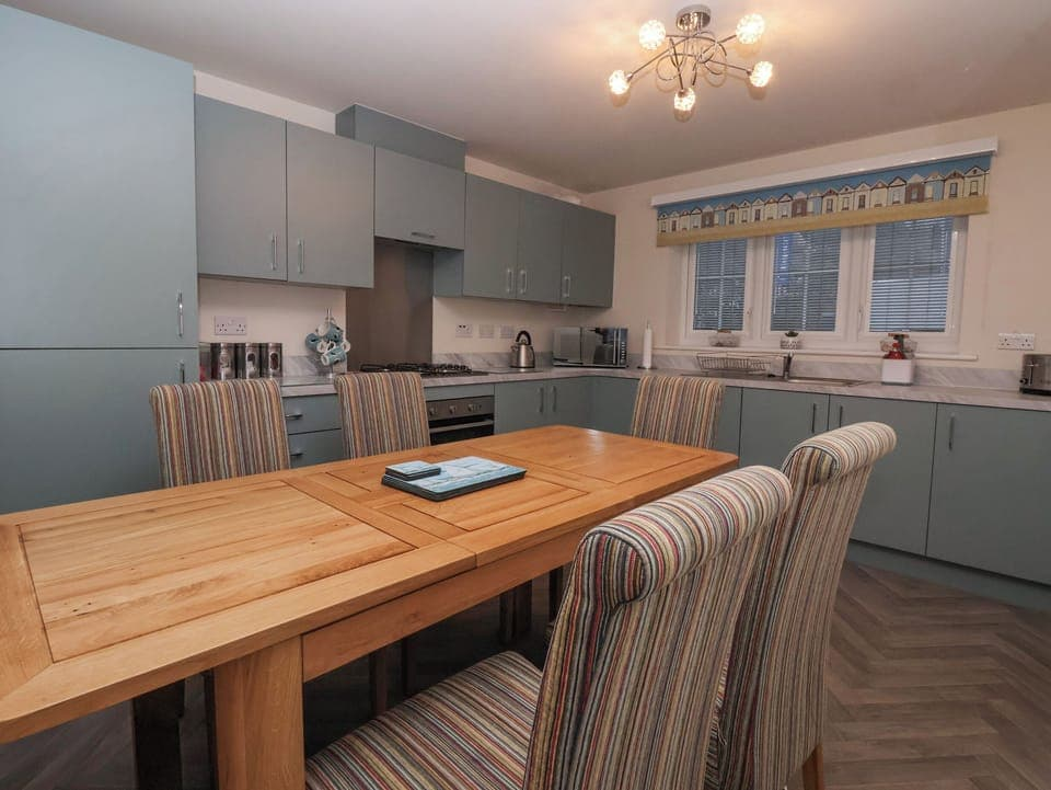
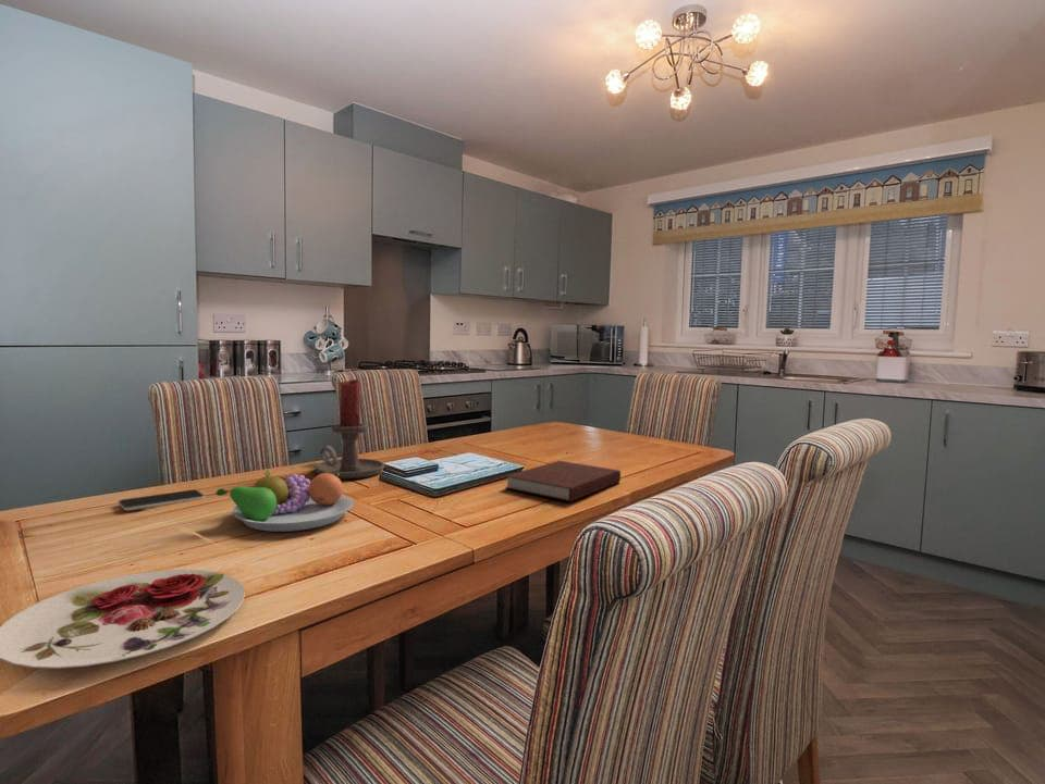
+ notebook (564, 478)
+ candle holder (344, 425)
+ smartphone (162, 499)
+ fruit bowl (290, 495)
+ plate (131, 608)
